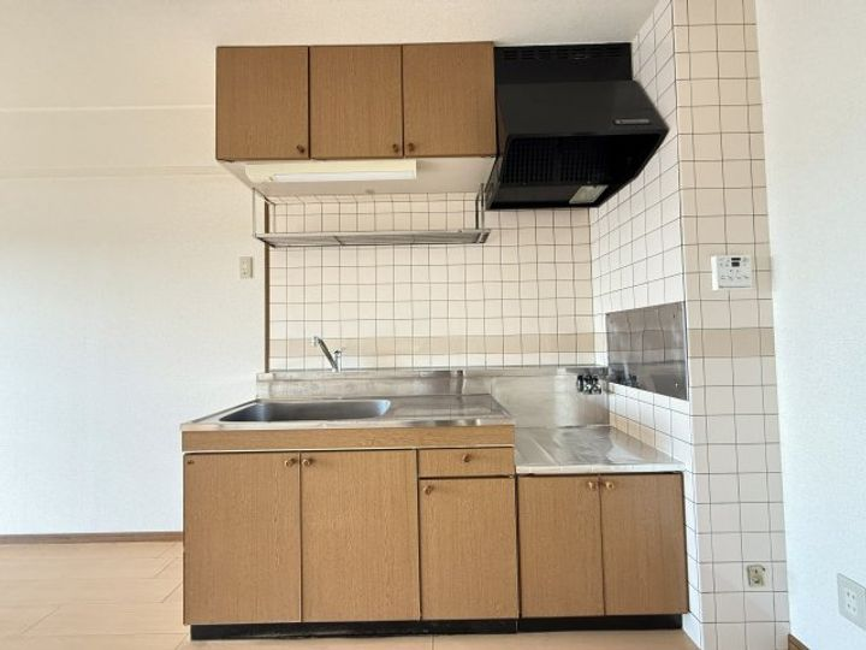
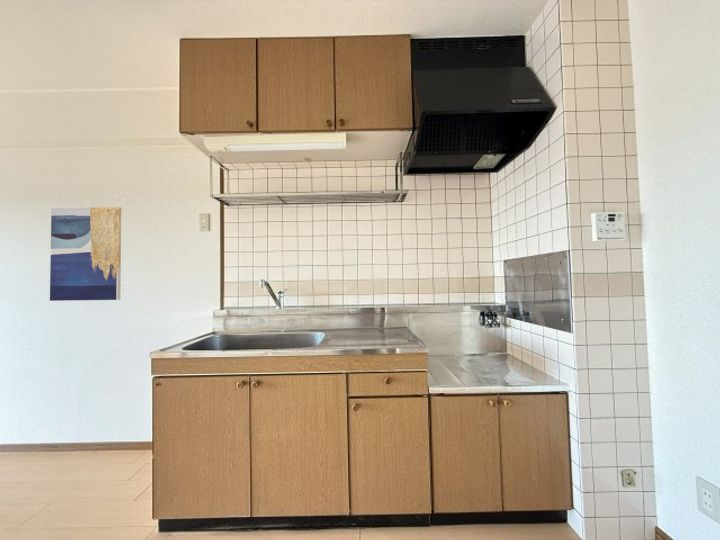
+ wall art (85, 253)
